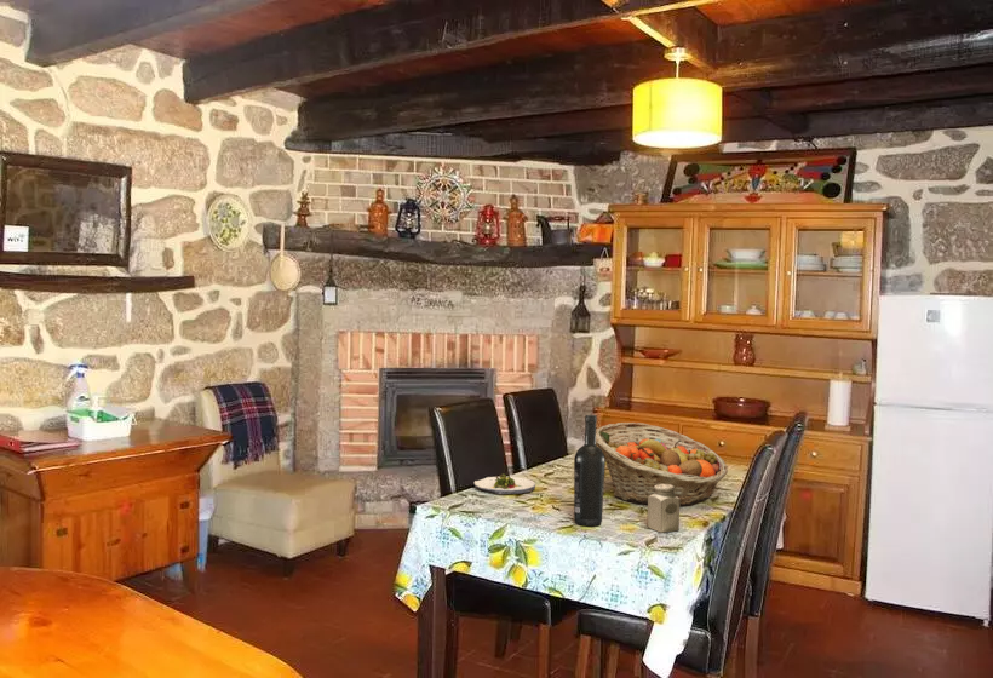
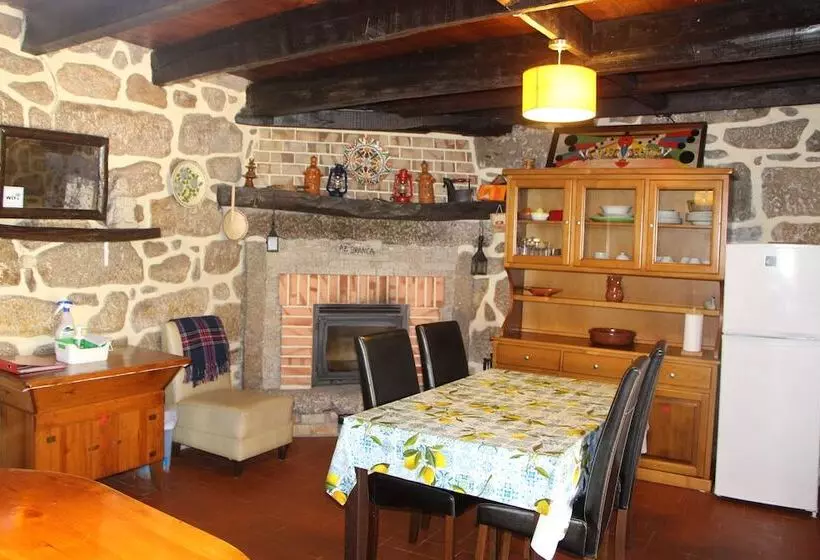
- fruit basket (659, 461)
- salt shaker (664, 506)
- wine bottle (589, 469)
- salad plate (505, 481)
